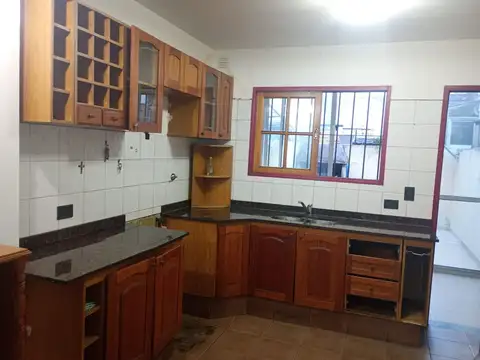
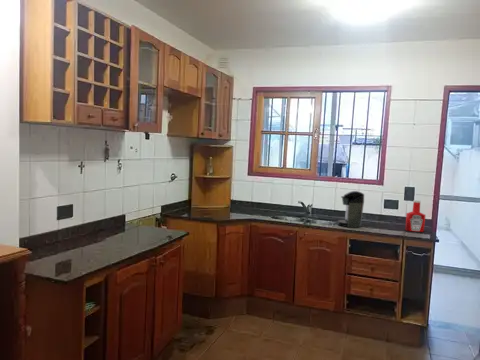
+ soap bottle (415, 215)
+ coffee maker (351, 207)
